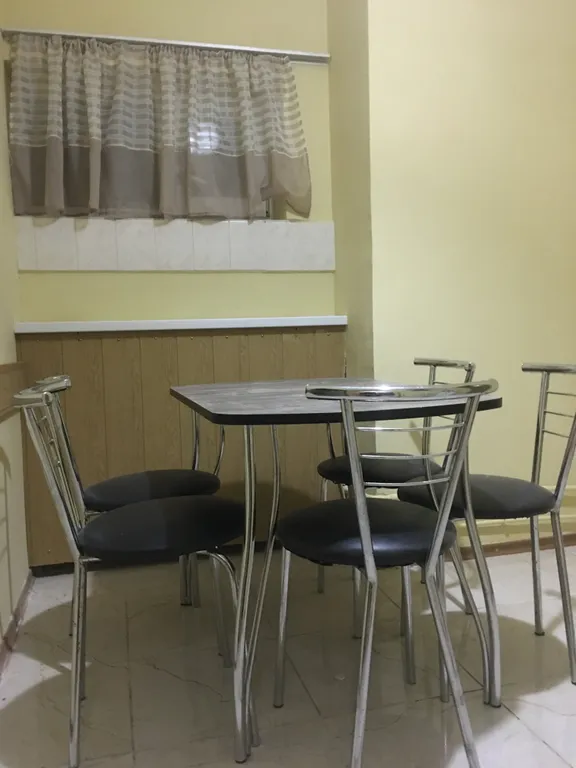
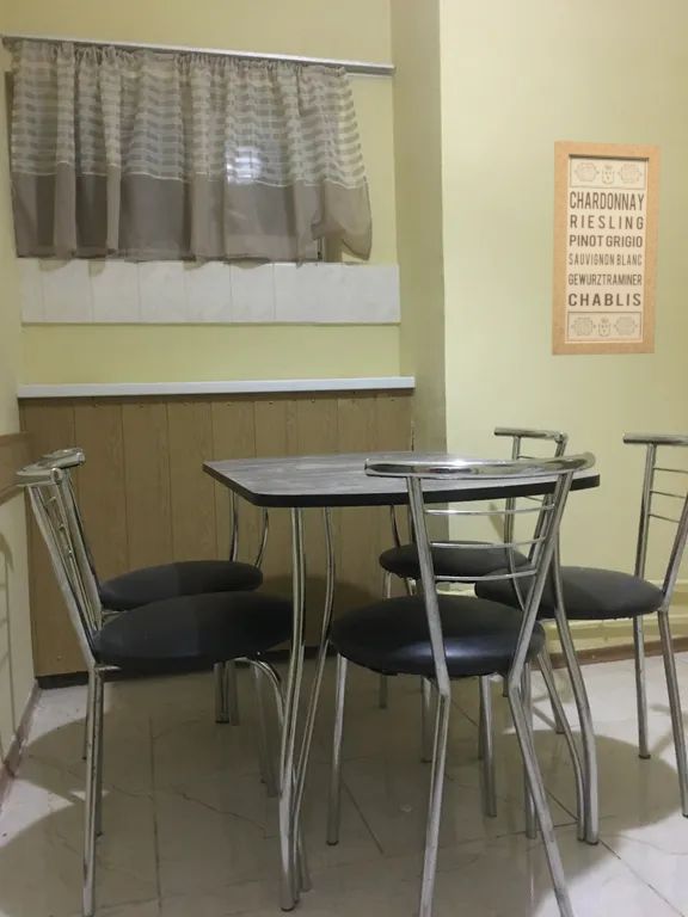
+ wall art (606, 251)
